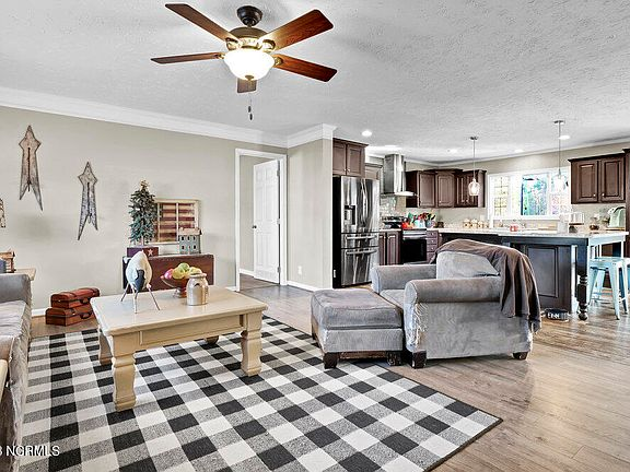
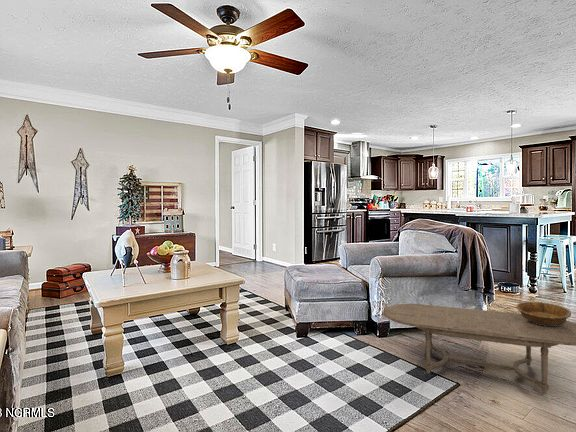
+ coffee table (481, 340)
+ decorative bowl (542, 314)
